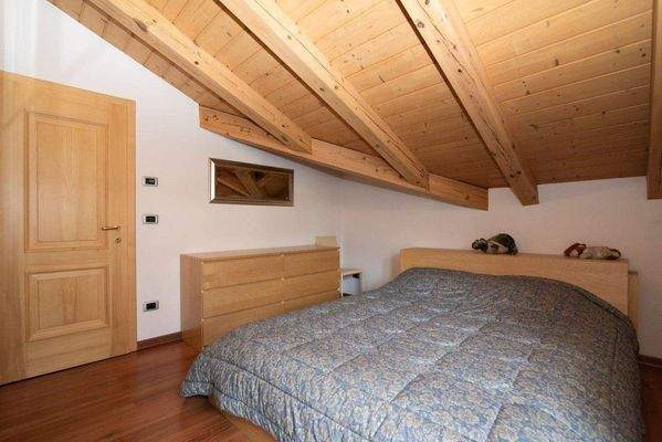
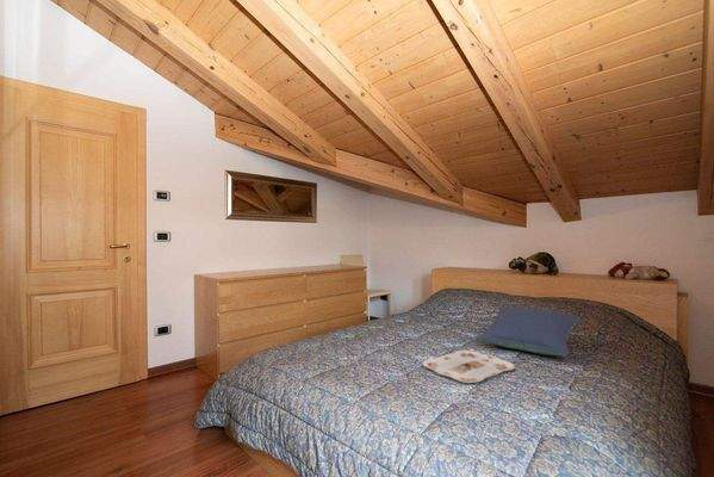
+ pillow (528, 328)
+ serving tray (467, 365)
